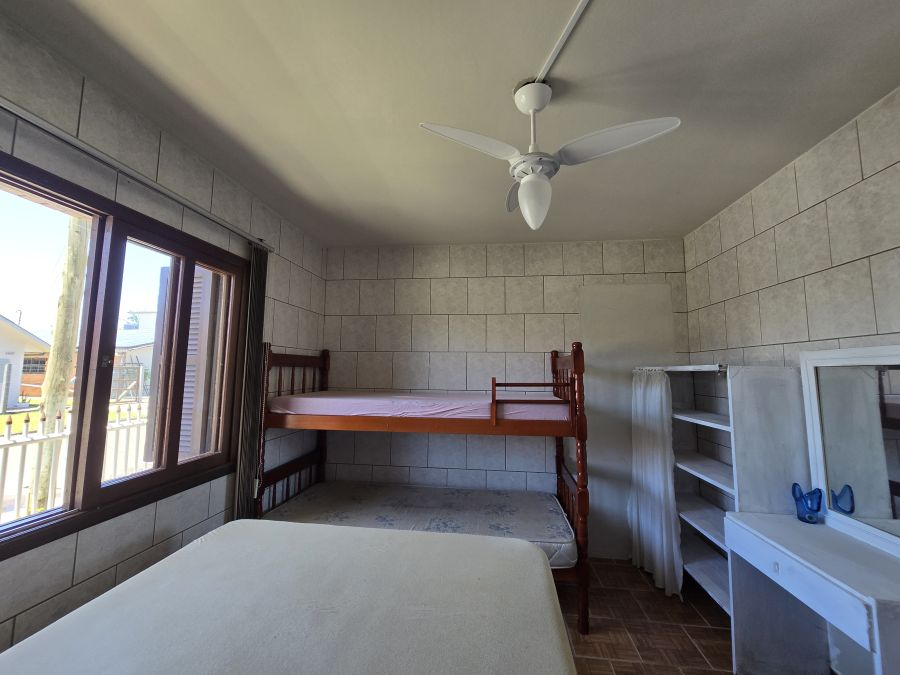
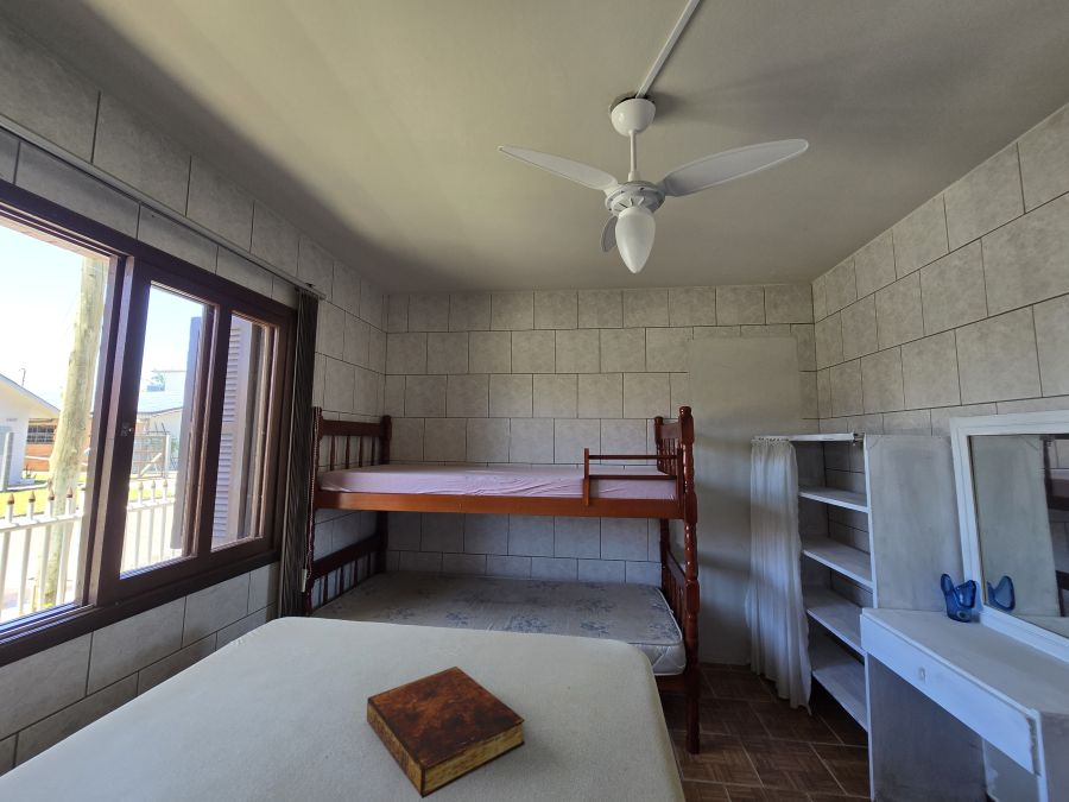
+ book (442, 719)
